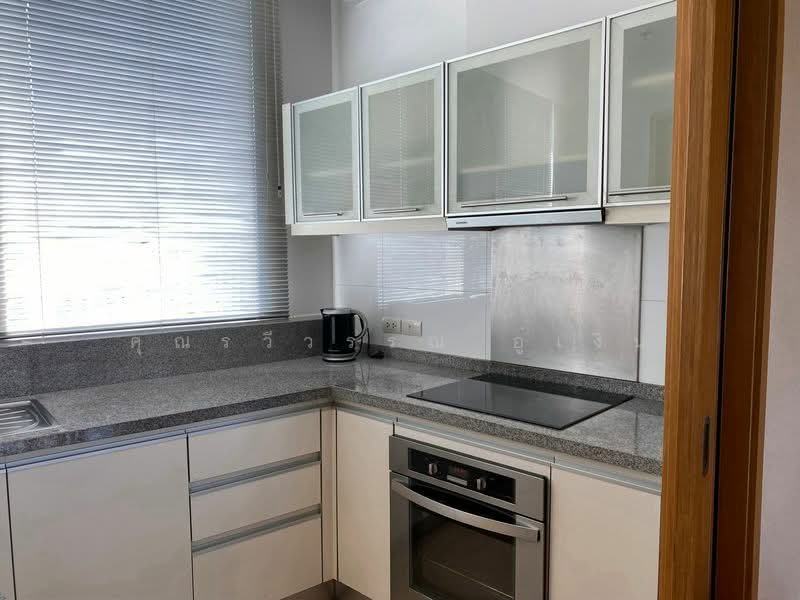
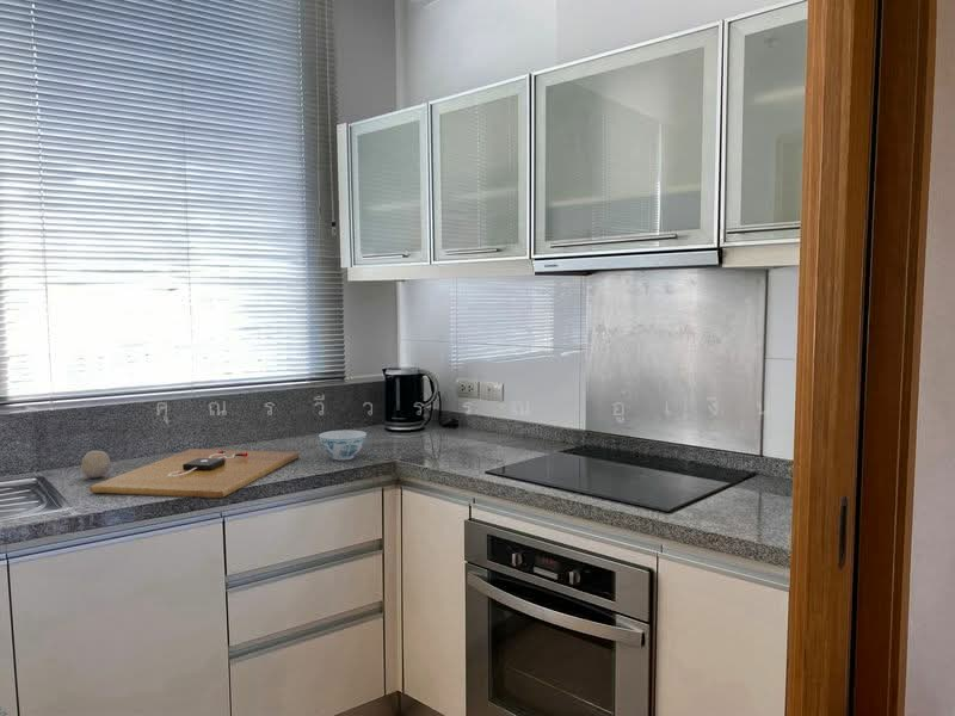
+ chinaware (343, 445)
+ cutting board (204, 467)
+ fruit (96, 463)
